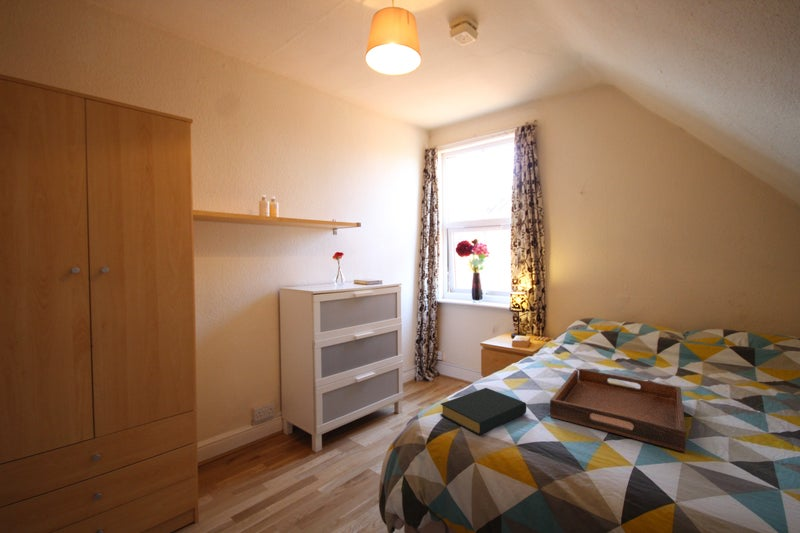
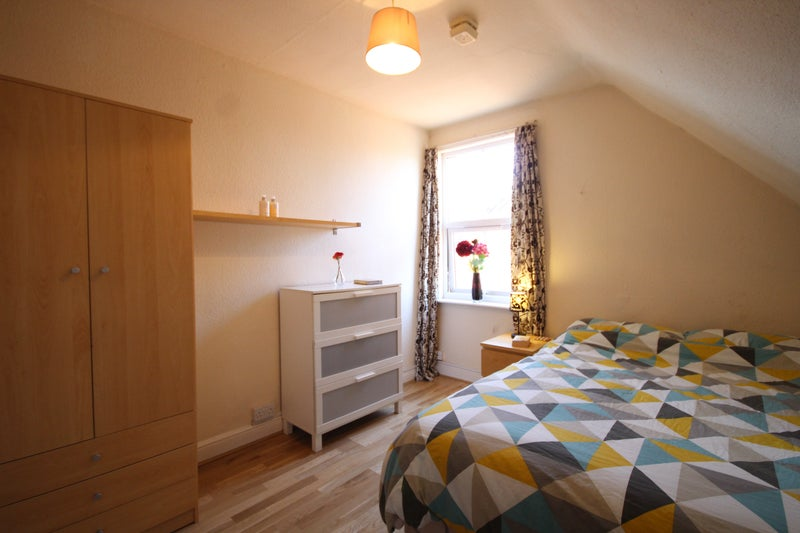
- serving tray (618, 400)
- hardback book (483, 408)
